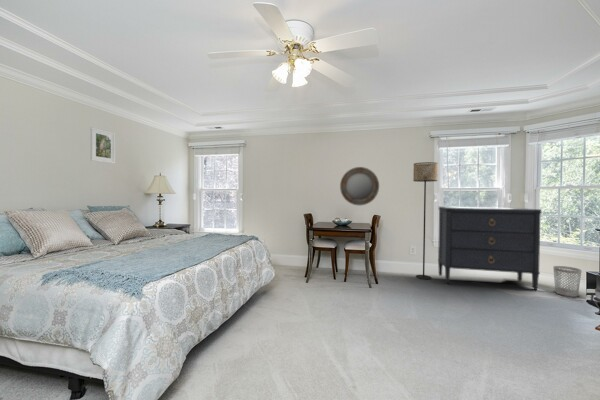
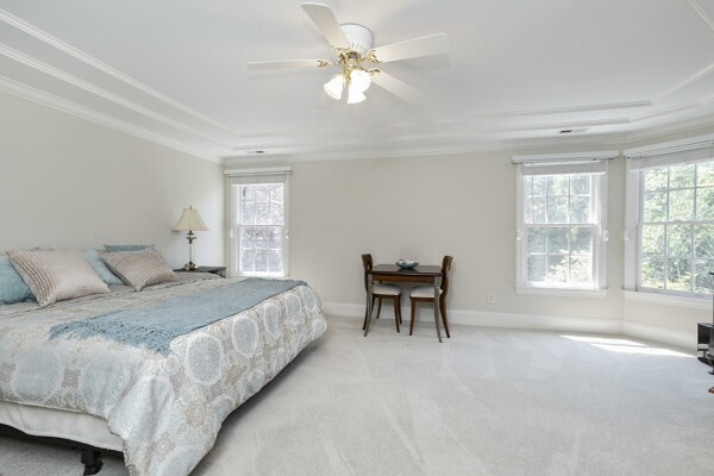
- floor lamp (424, 220)
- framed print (103, 146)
- dresser (484, 245)
- wastebasket (566, 280)
- home mirror (359, 186)
